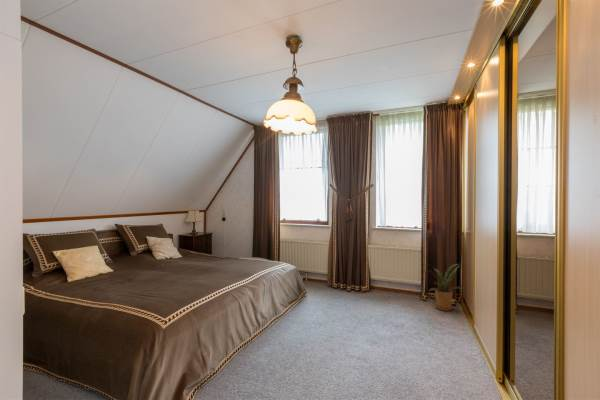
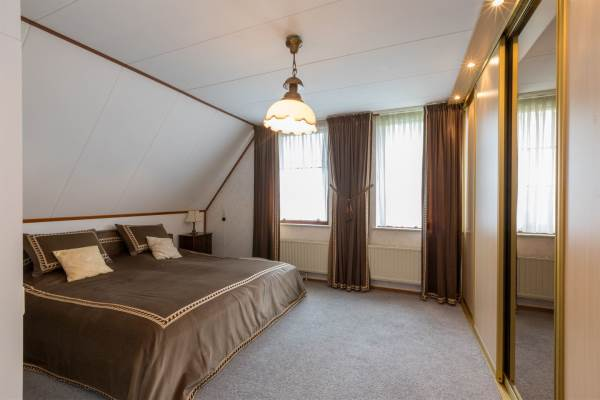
- house plant (443, 284)
